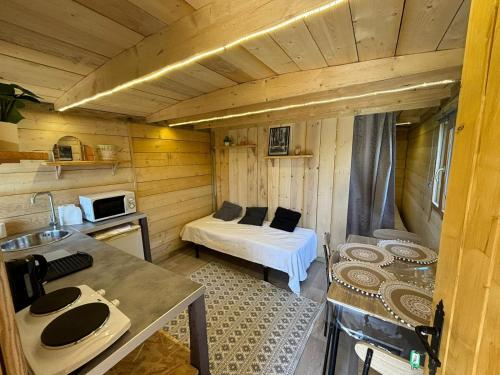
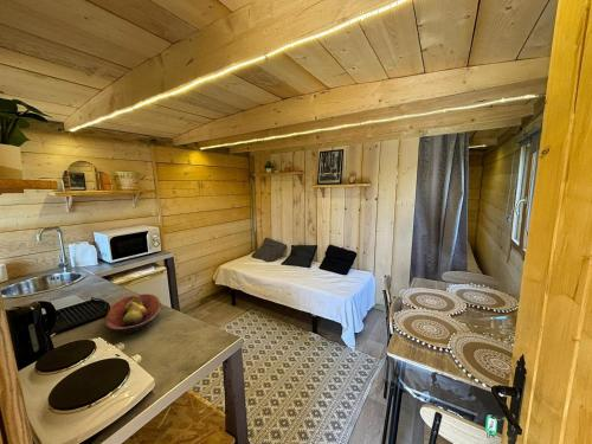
+ fruit bowl (134, 309)
